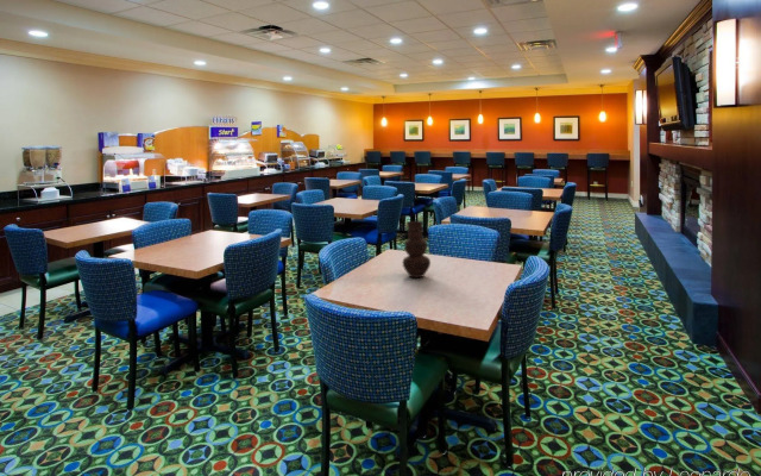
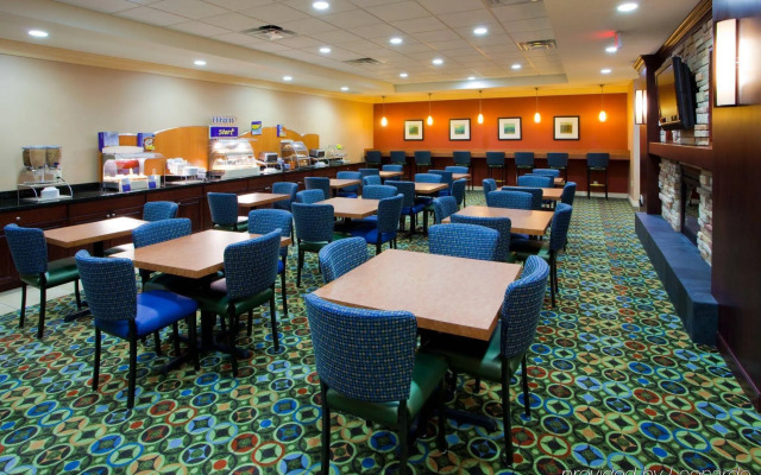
- vase (415, 249)
